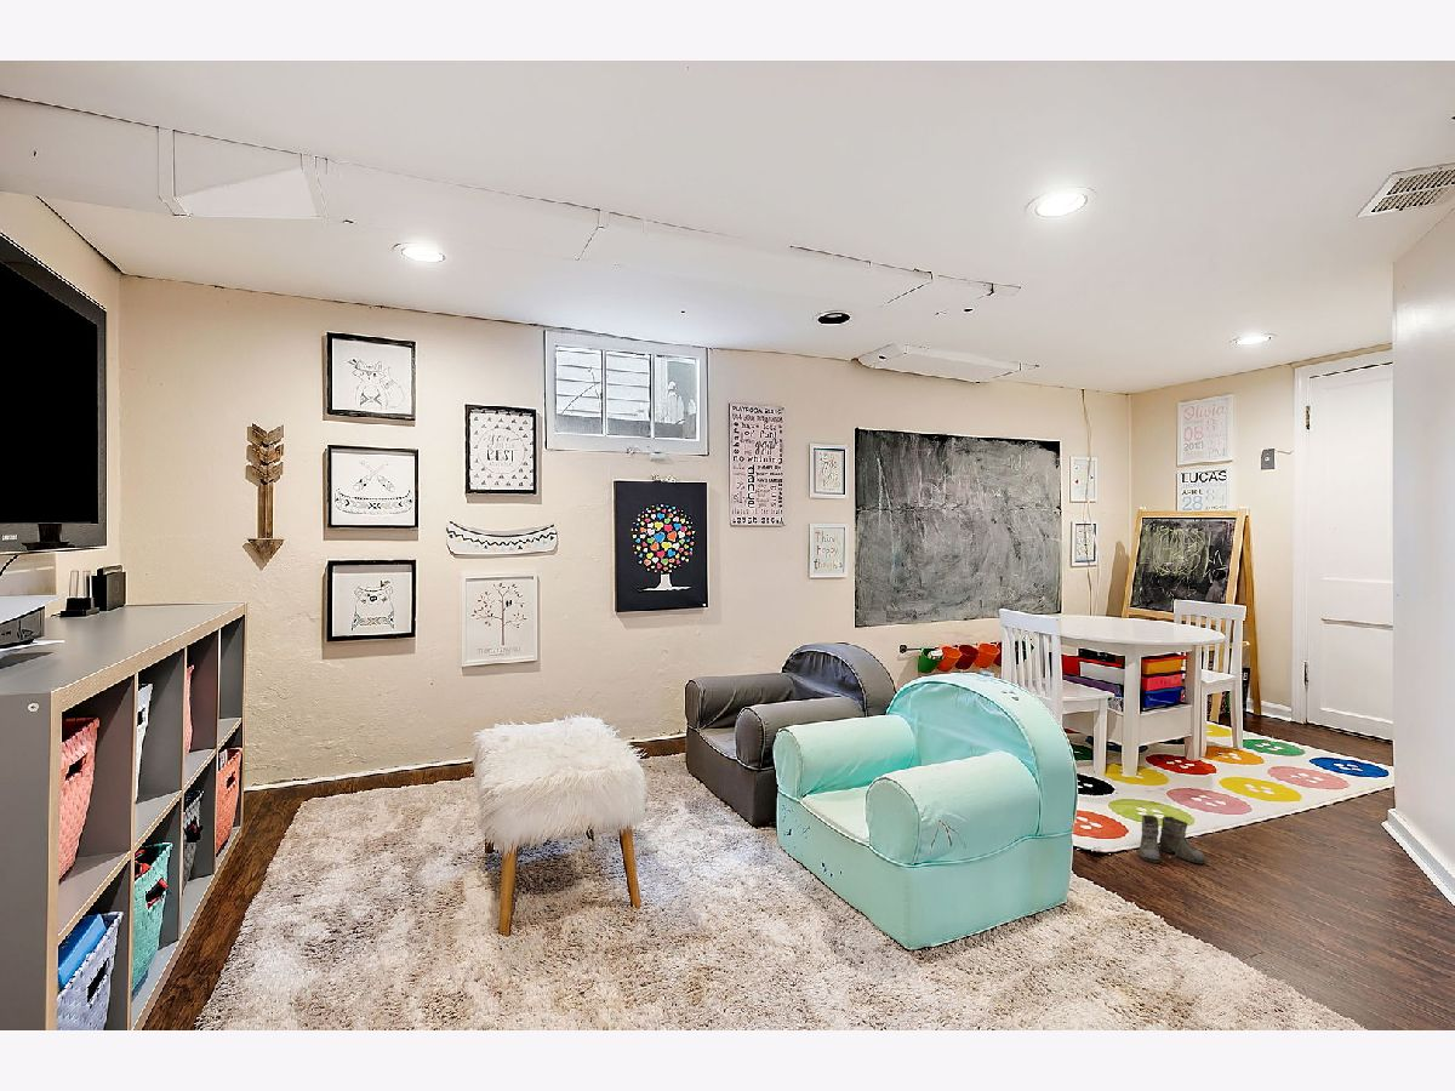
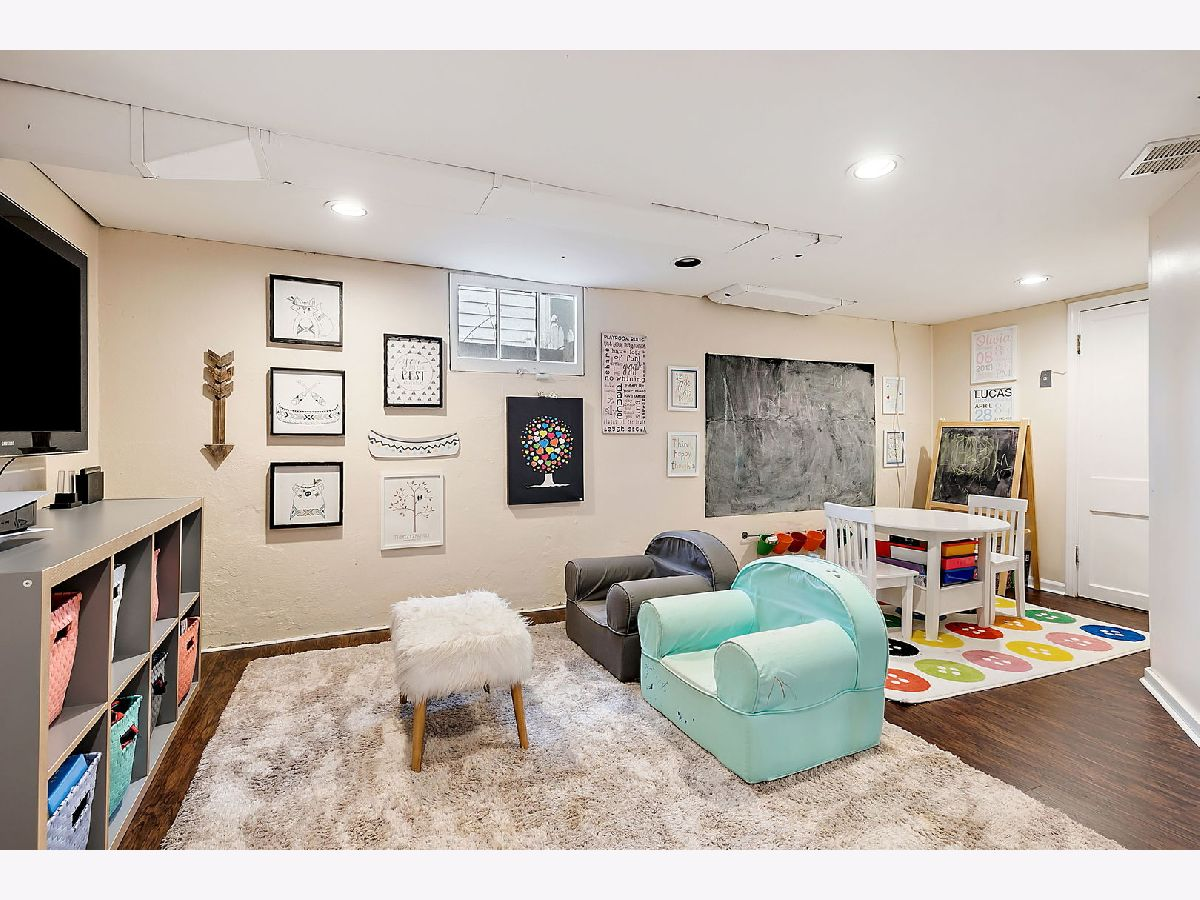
- boots (1164, 838)
